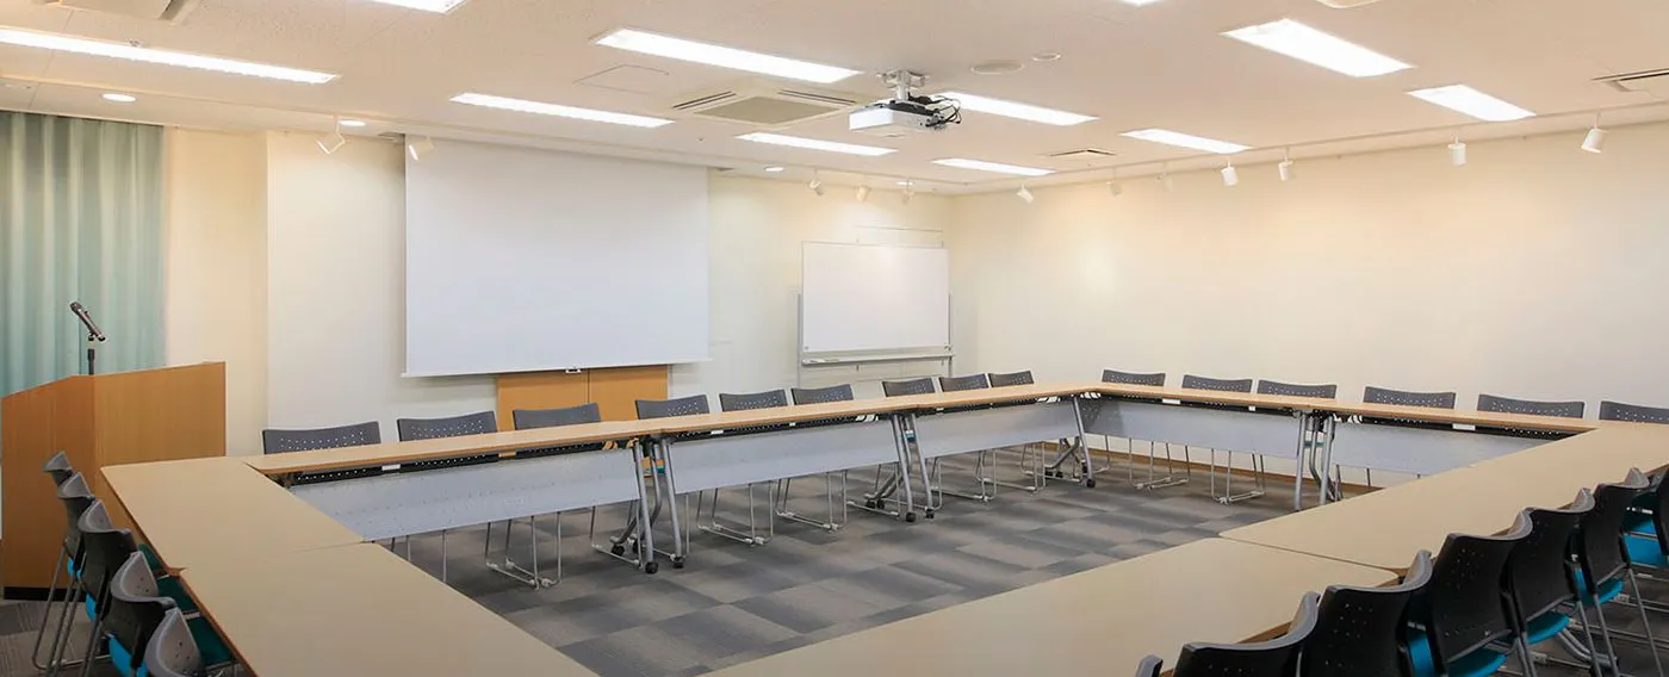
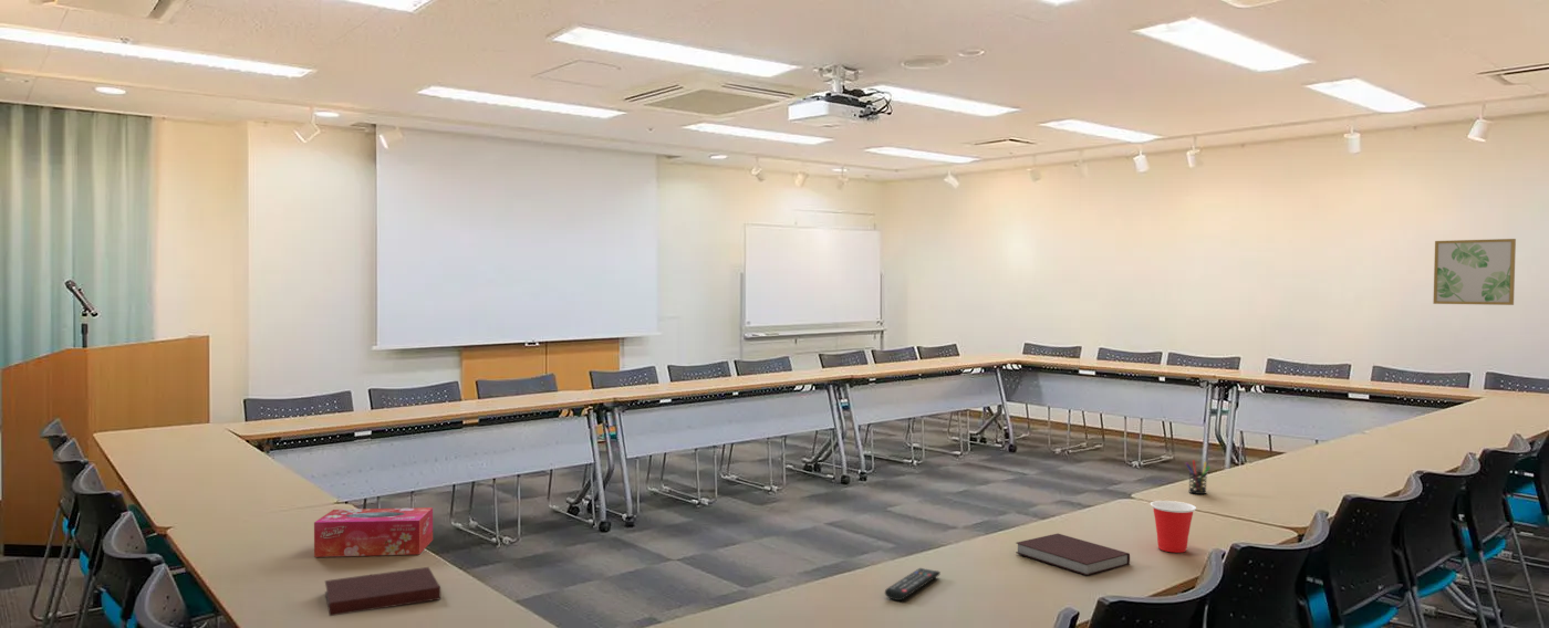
+ remote control (913, 583)
+ tissue box (375, 531)
+ cup (1172, 526)
+ pen holder (1198, 477)
+ notebook (1071, 553)
+ wall art (1473, 272)
+ notebook (382, 589)
